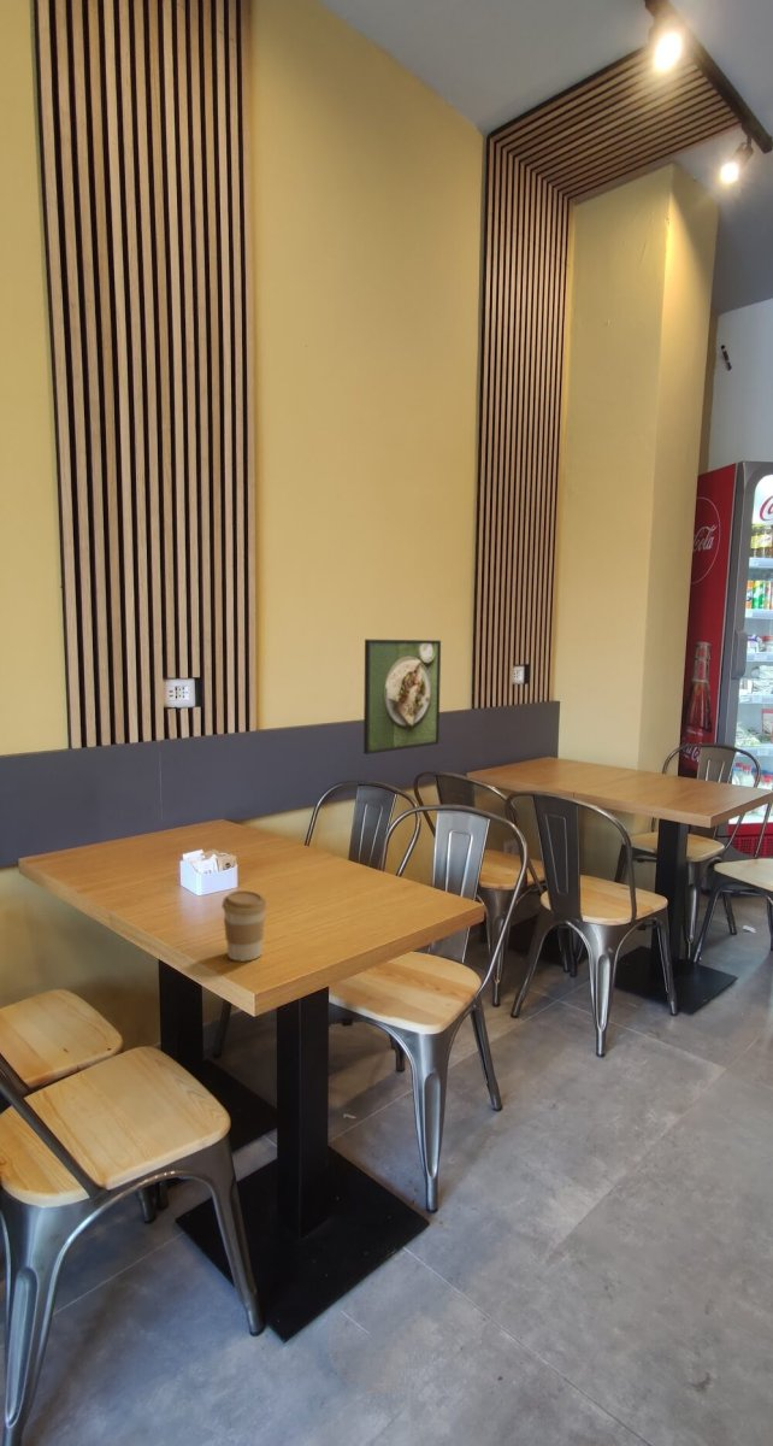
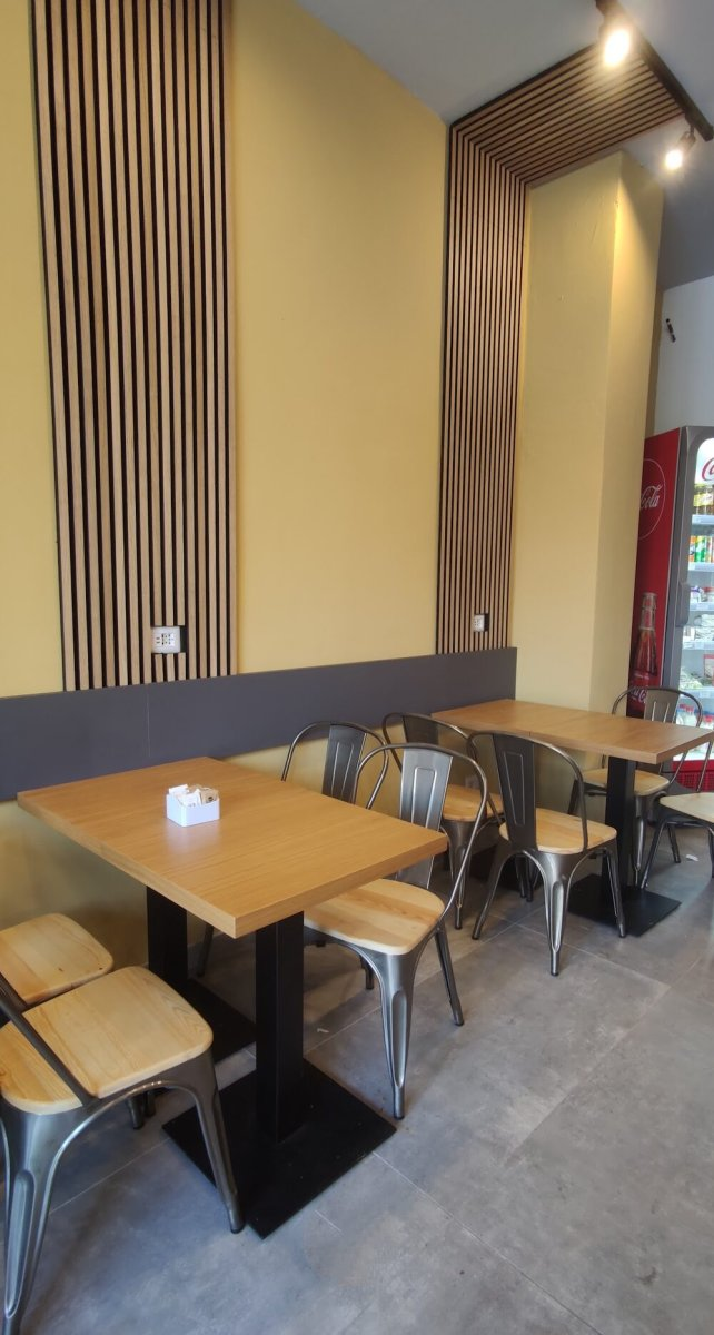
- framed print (403, 694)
- coffee cup (244, 924)
